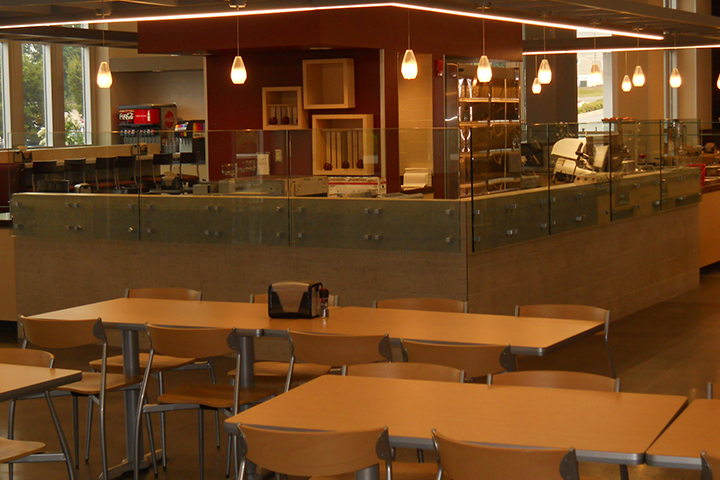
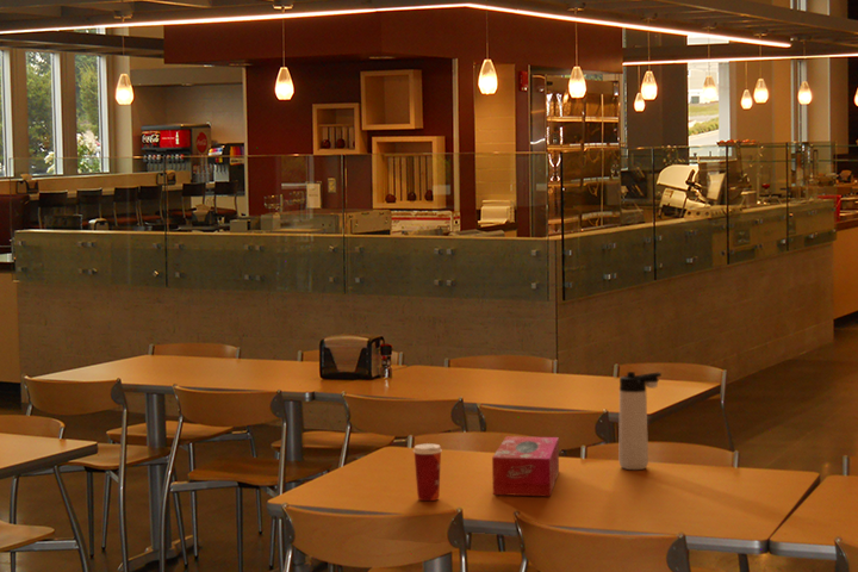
+ thermos bottle (640, 419)
+ tissue box (527, 465)
+ paper cup (428, 472)
